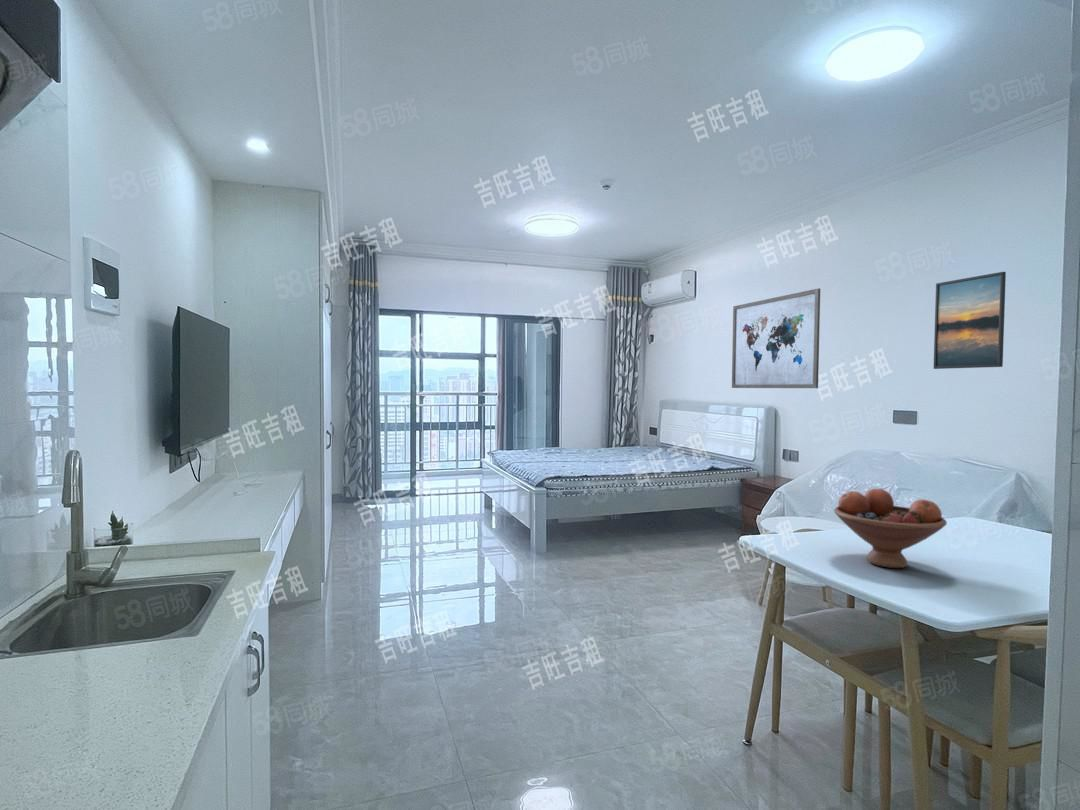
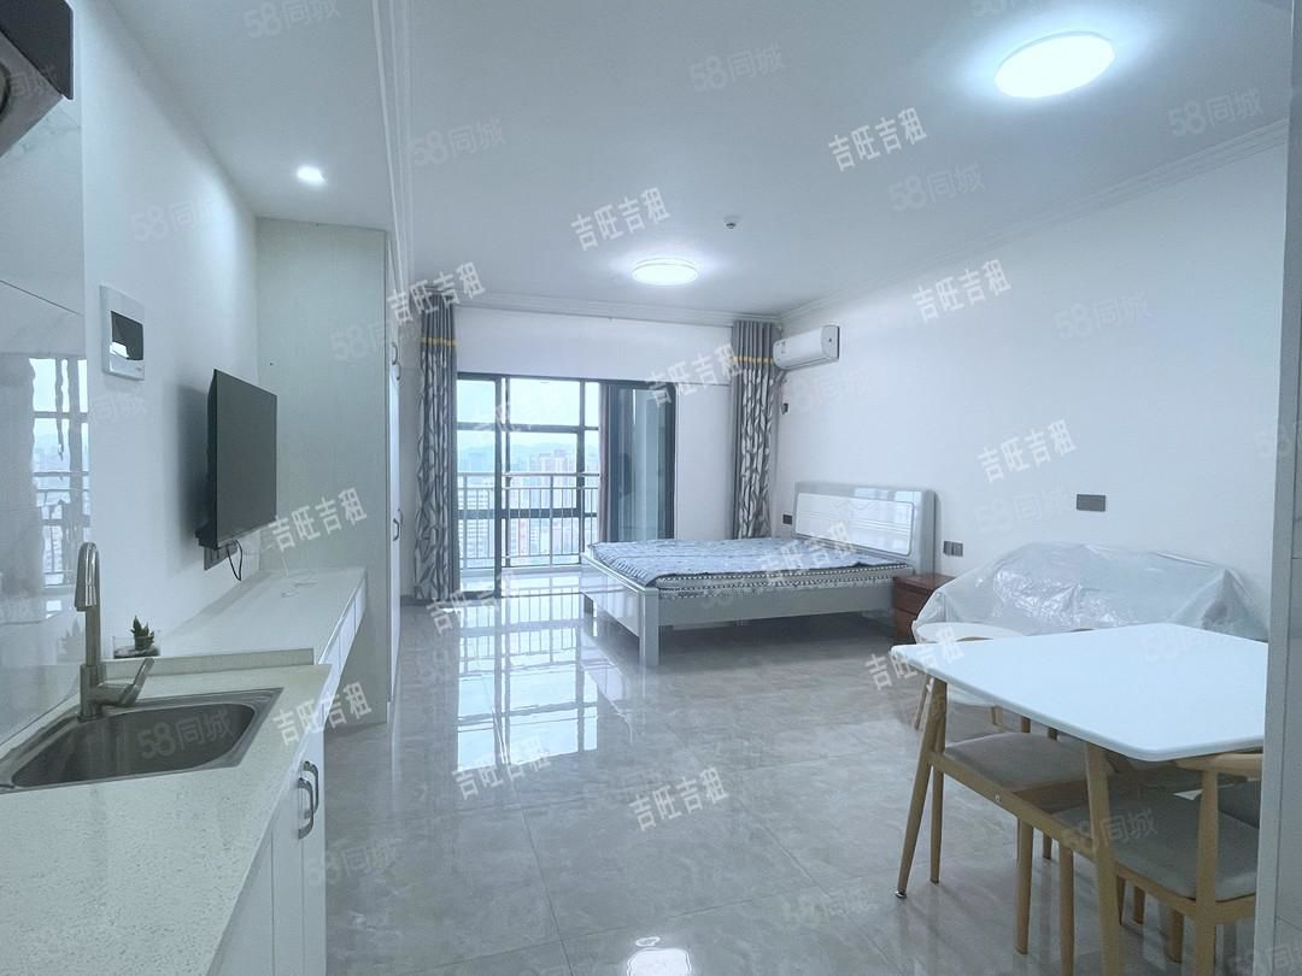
- fruit bowl (887, 528)
- wall art (771, 343)
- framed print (967, 323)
